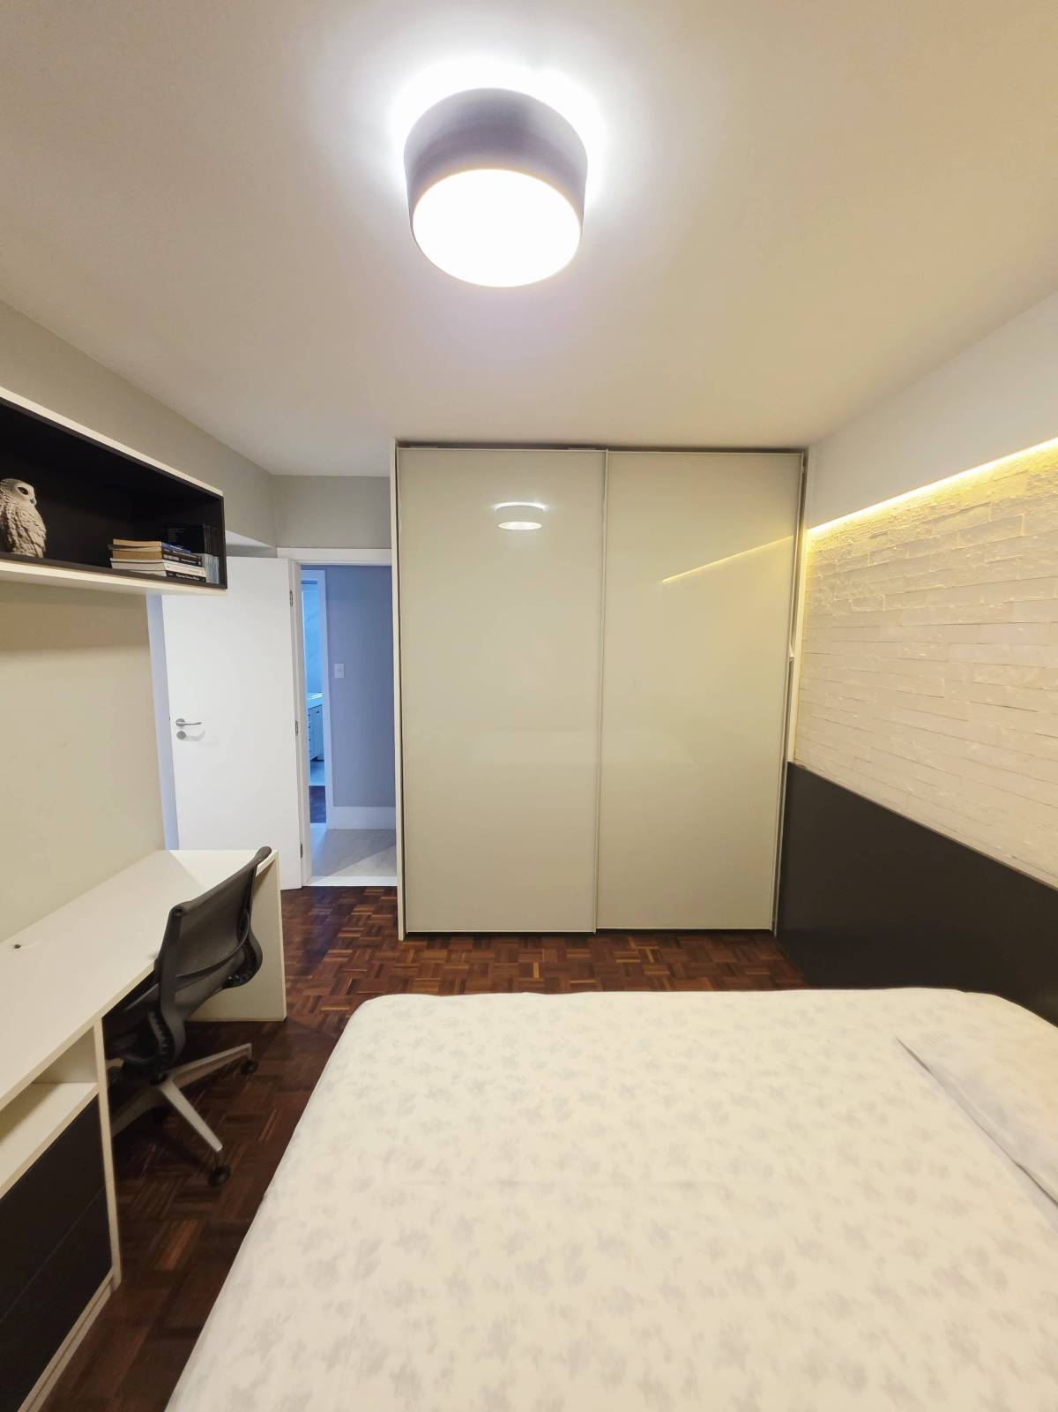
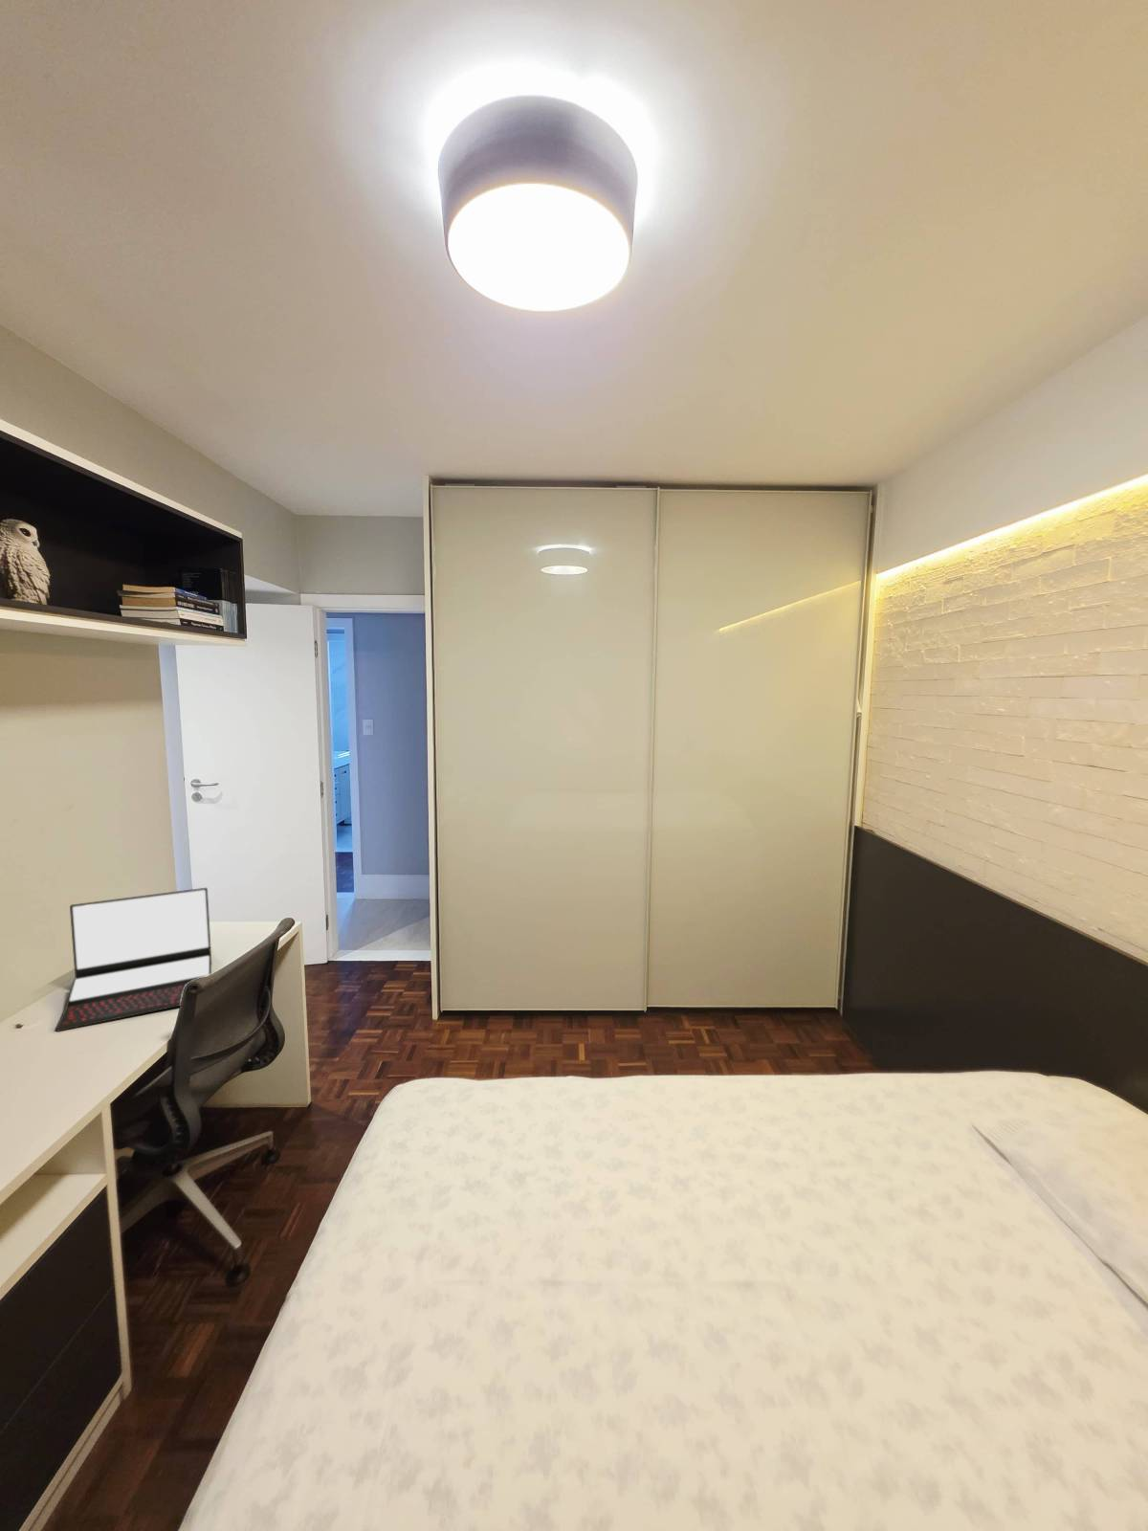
+ laptop (140, 952)
